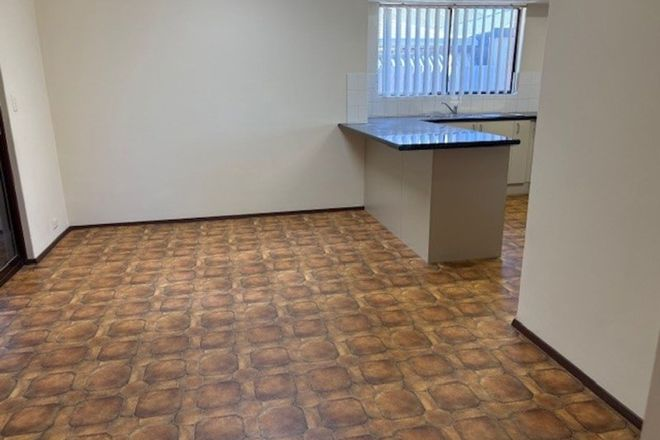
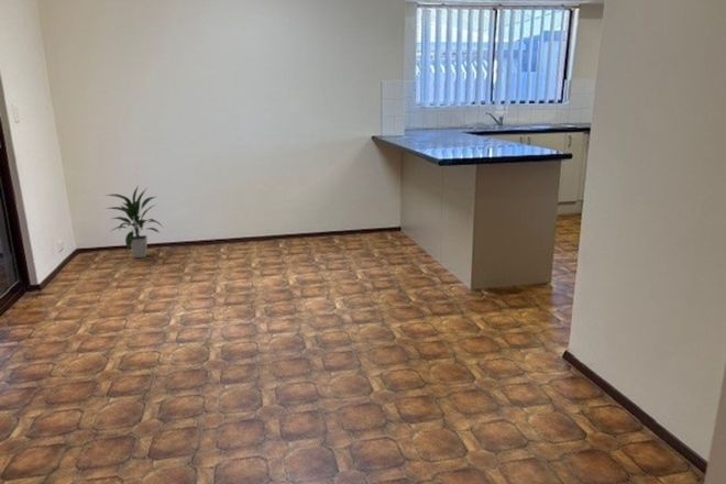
+ indoor plant (134, 221)
